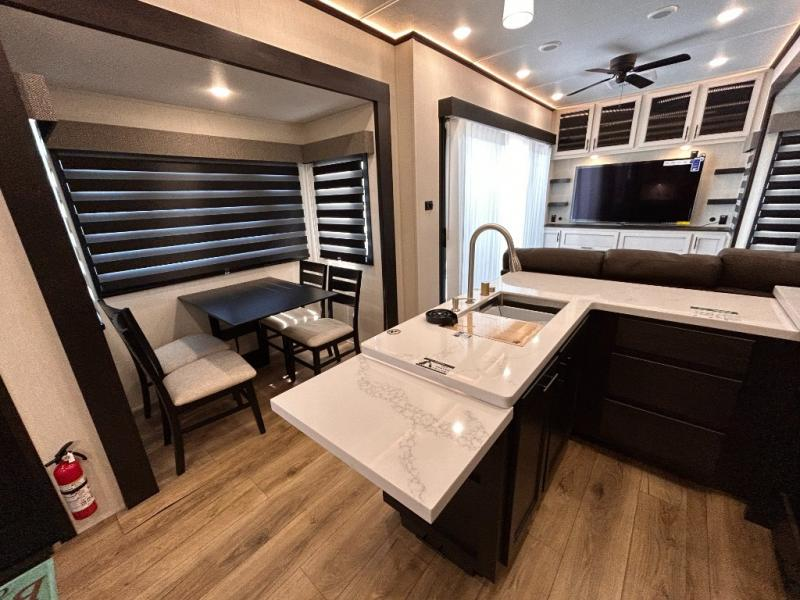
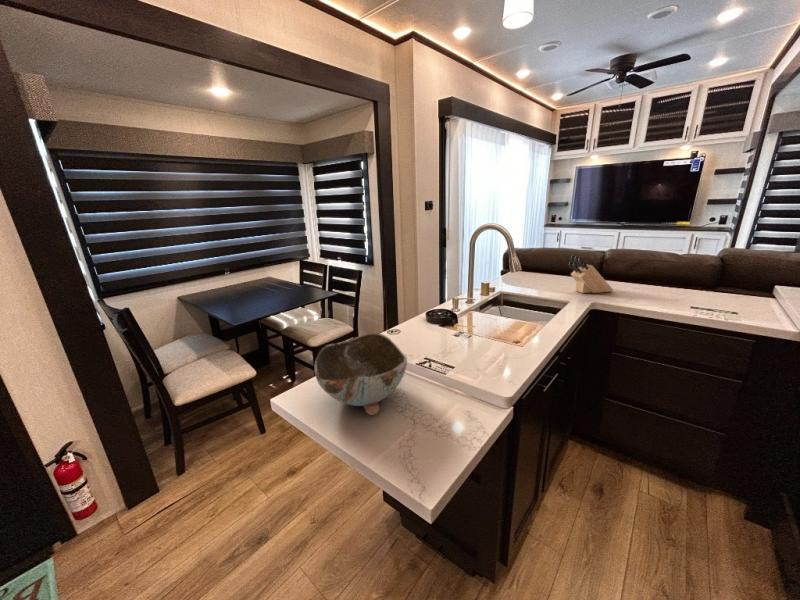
+ knife block (590, 273)
+ bowl (361, 373)
